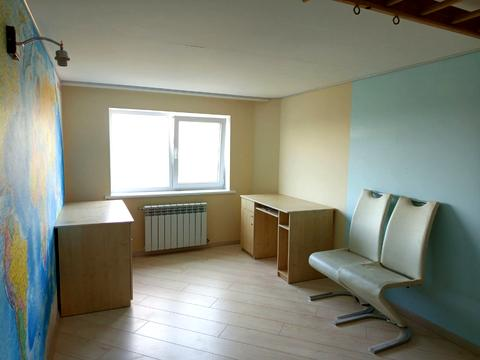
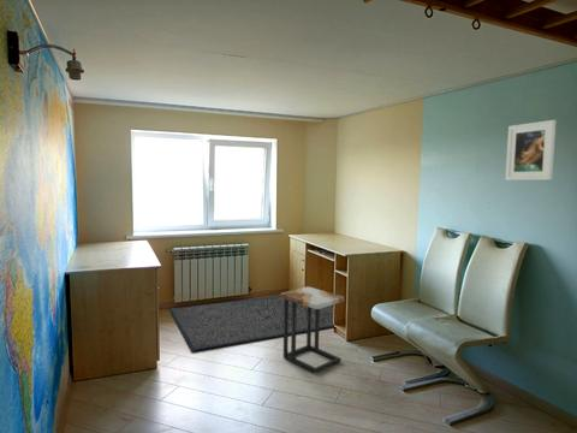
+ side table (310, 327)
+ rug (263, 314)
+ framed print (529, 152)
